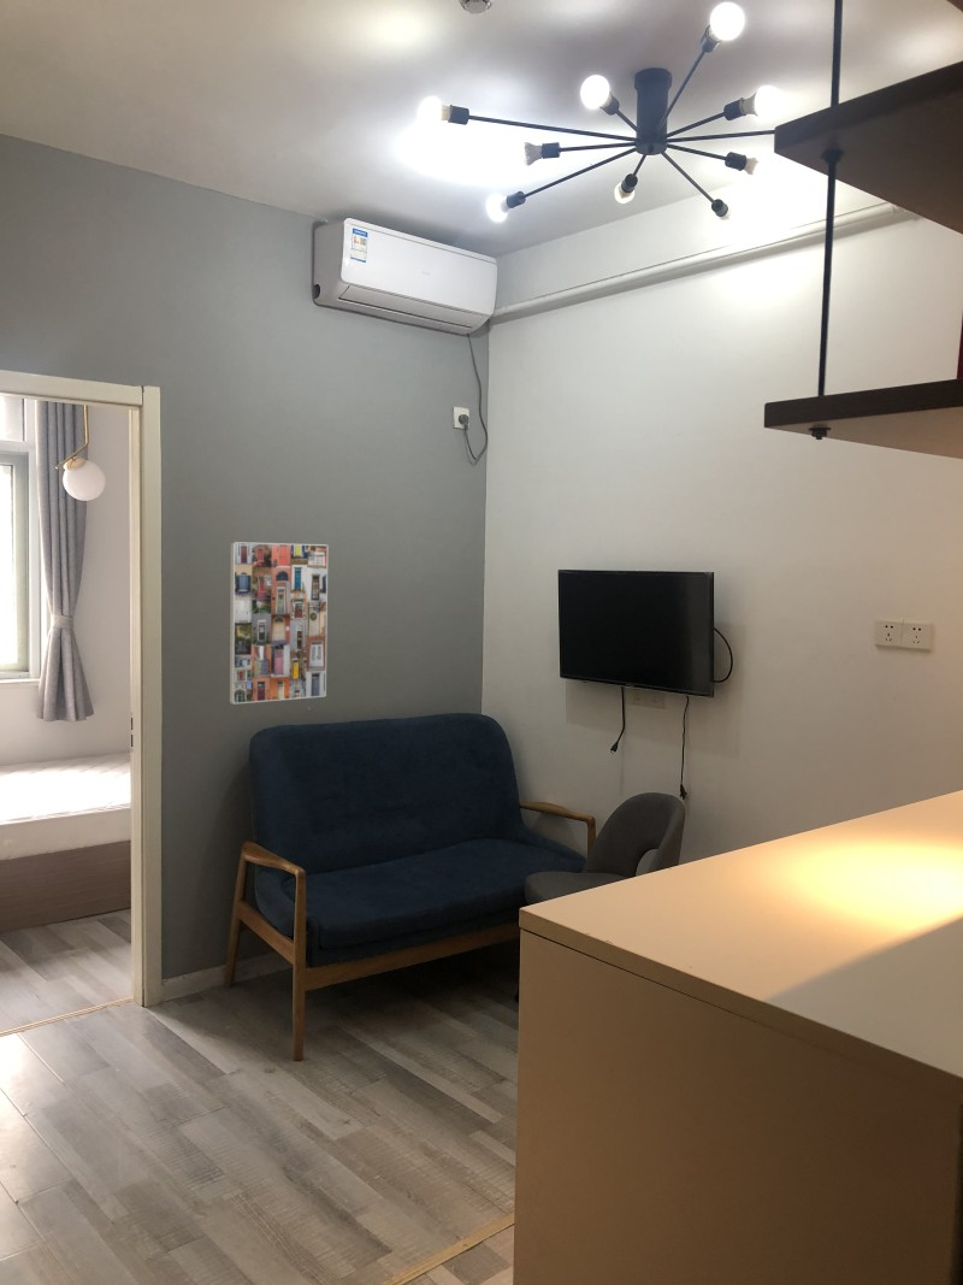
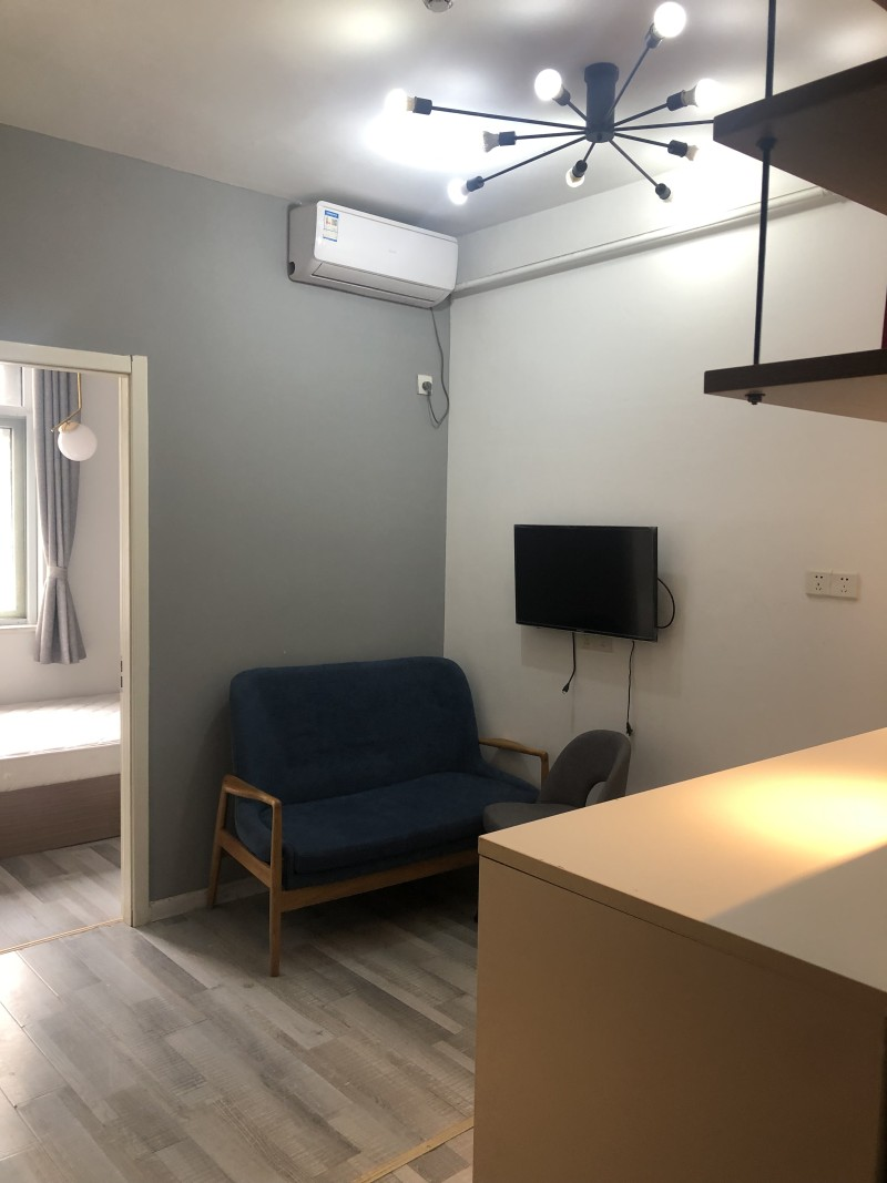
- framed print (279, 621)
